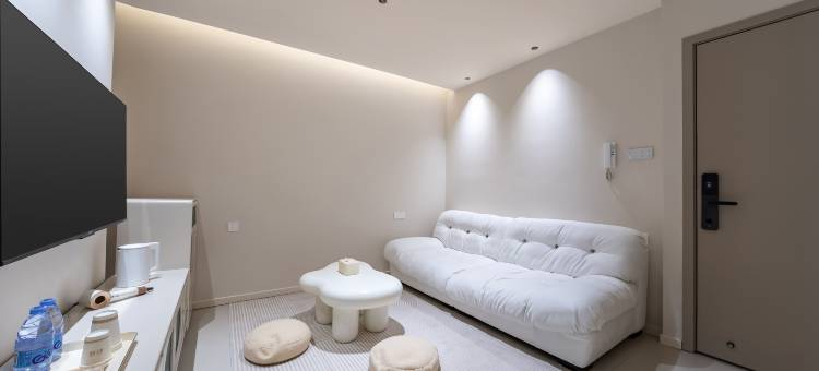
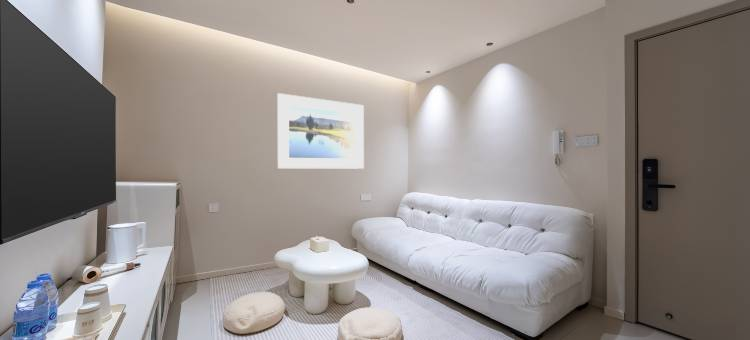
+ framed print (324, 134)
